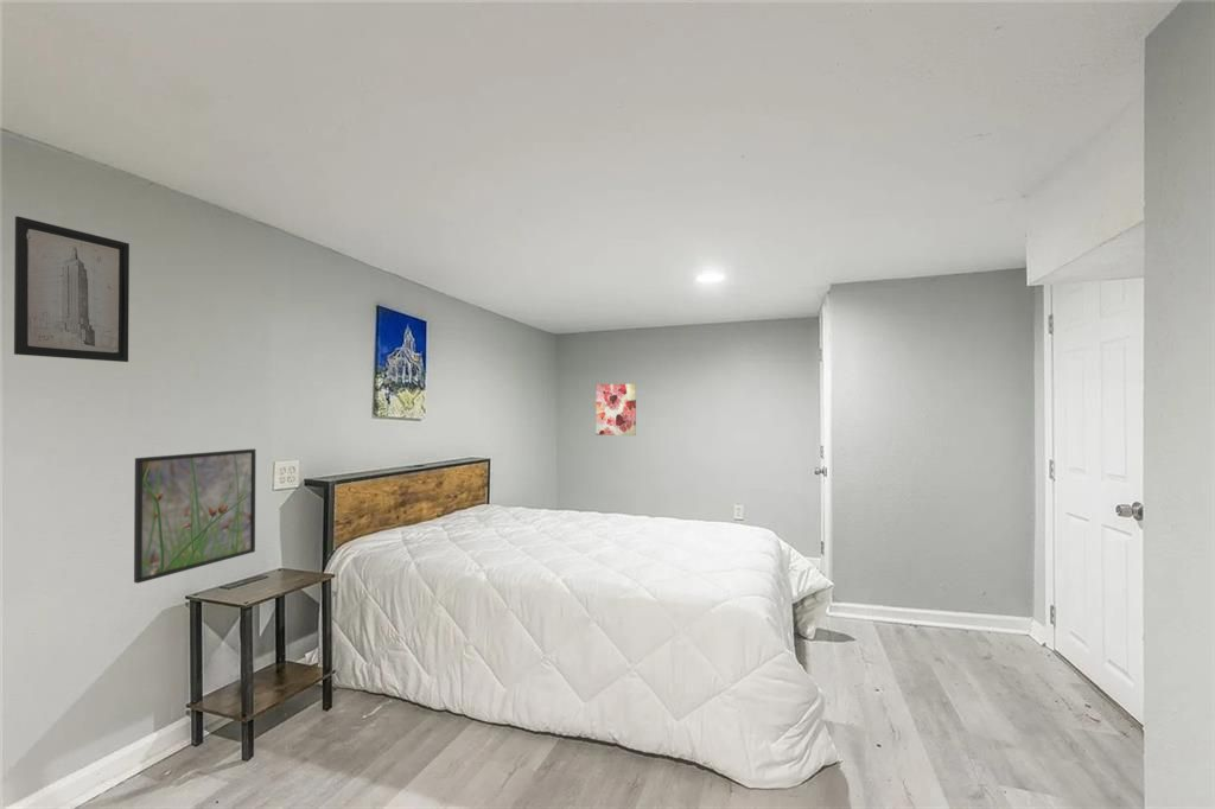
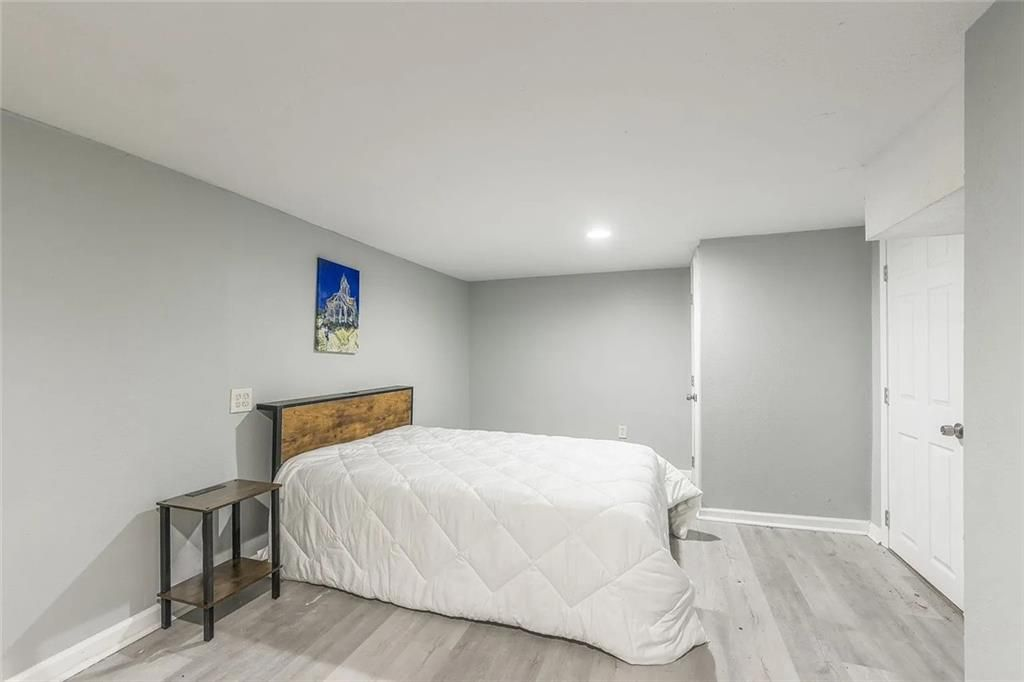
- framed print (201, 509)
- wall art (616, 409)
- wall art (76, 294)
